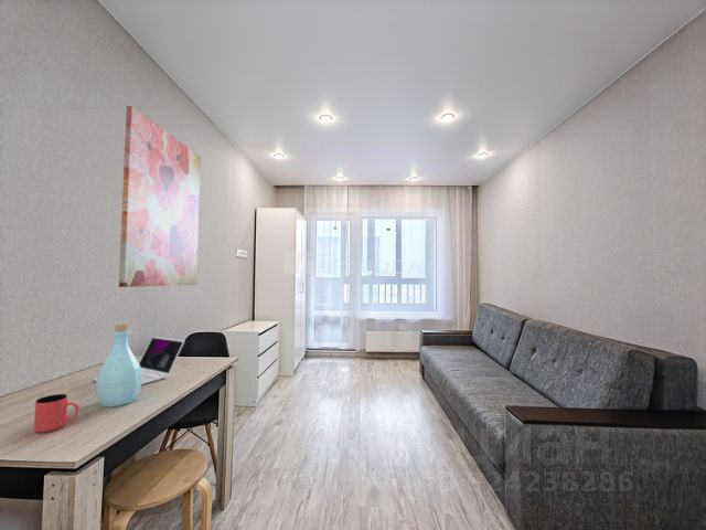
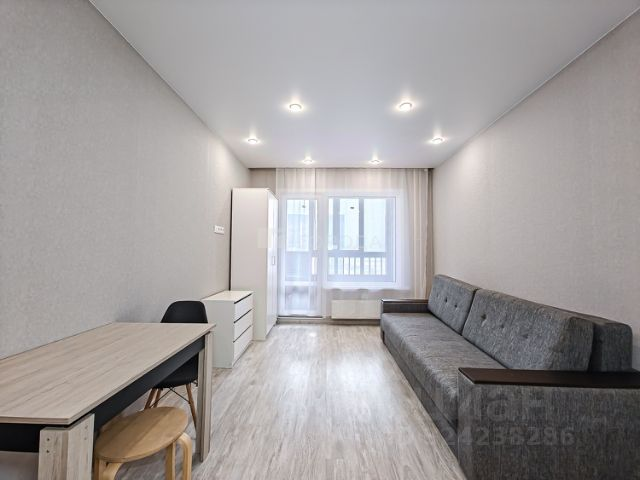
- cup (57, 412)
- laptop (141, 357)
- bottle (120, 362)
- wall art (167, 210)
